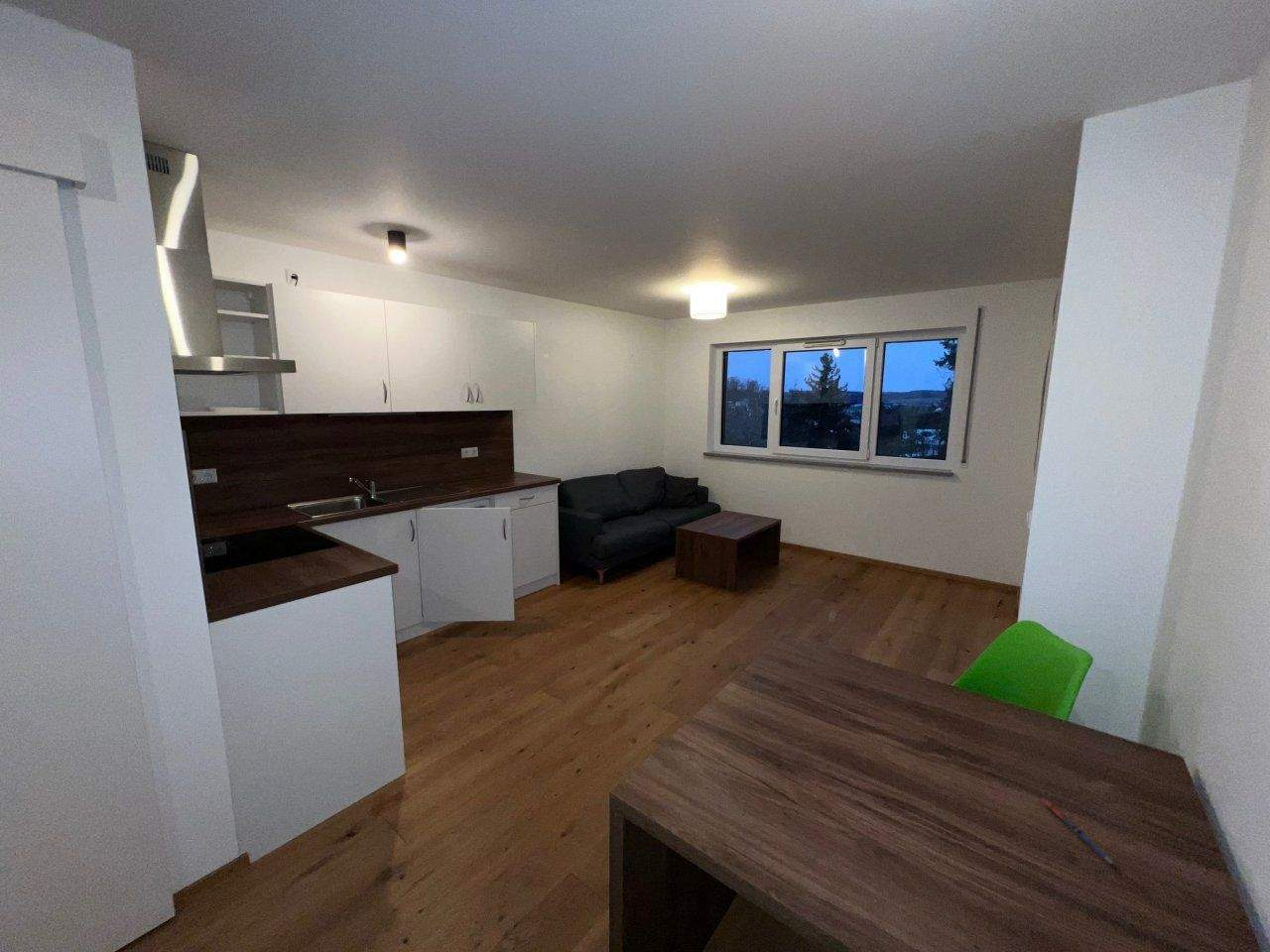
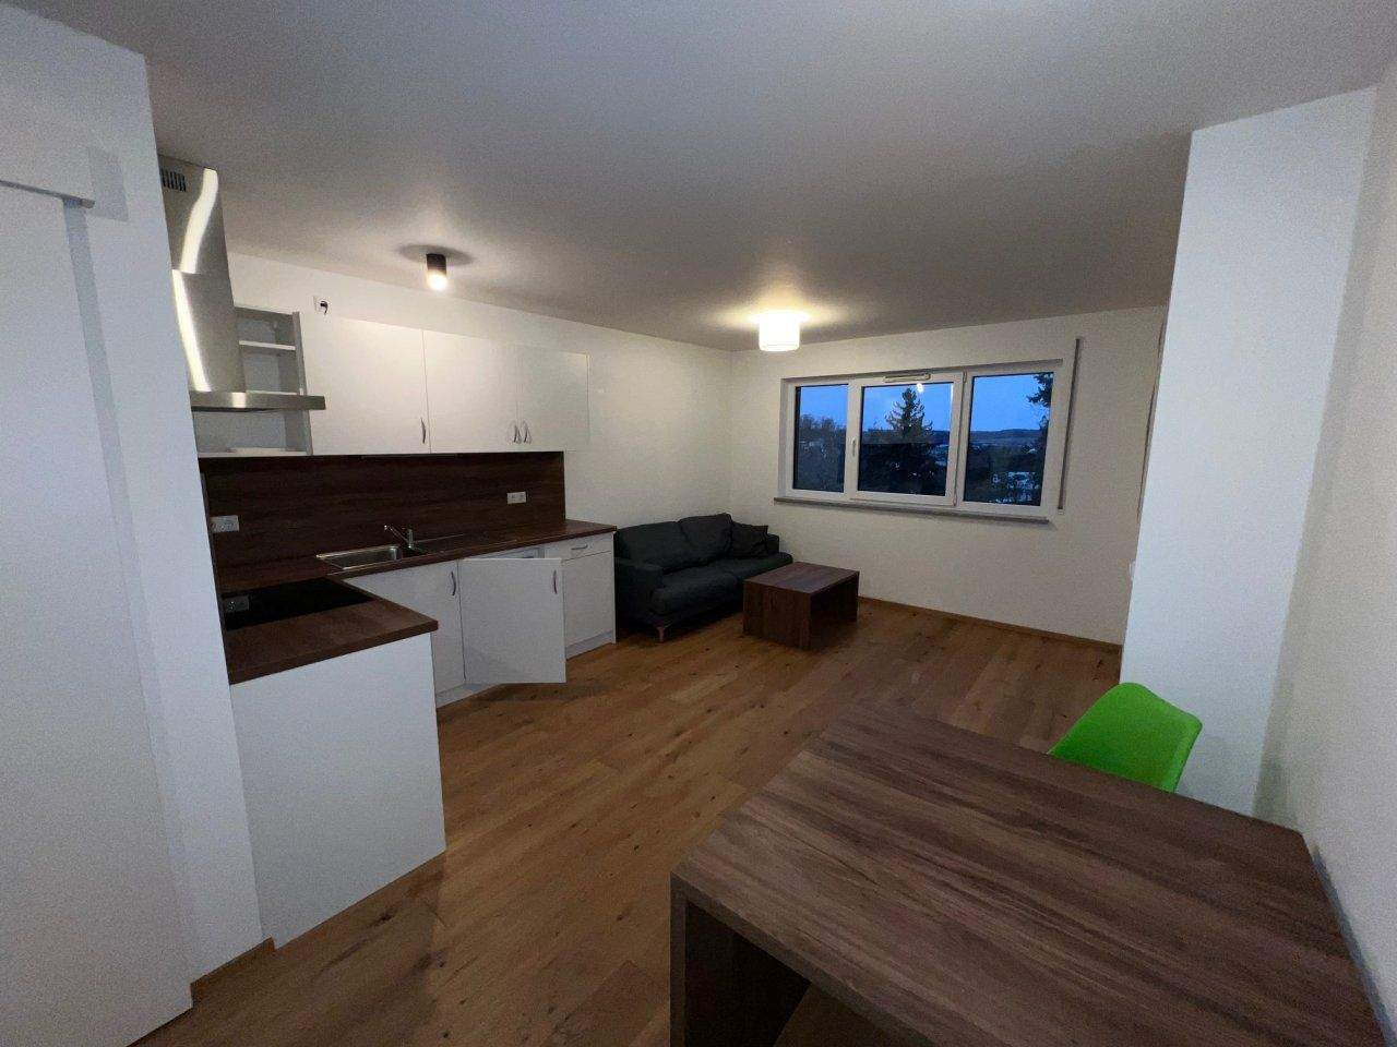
- pen (1075, 828)
